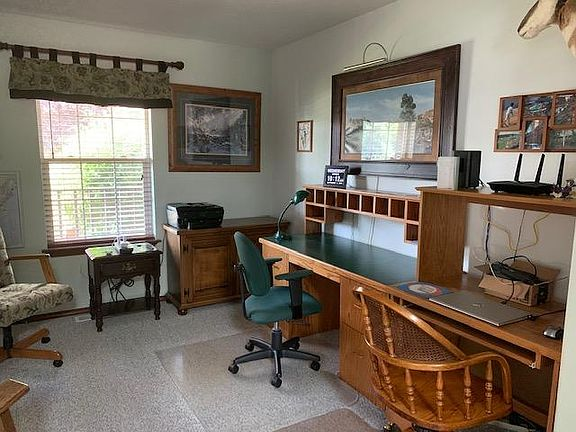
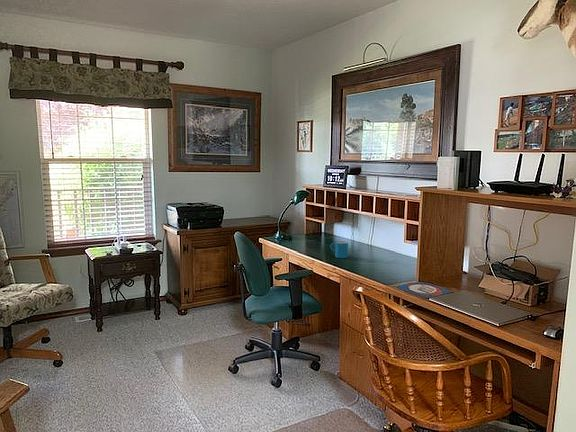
+ mug (338, 249)
